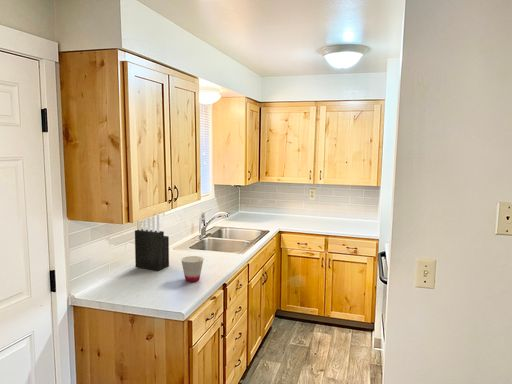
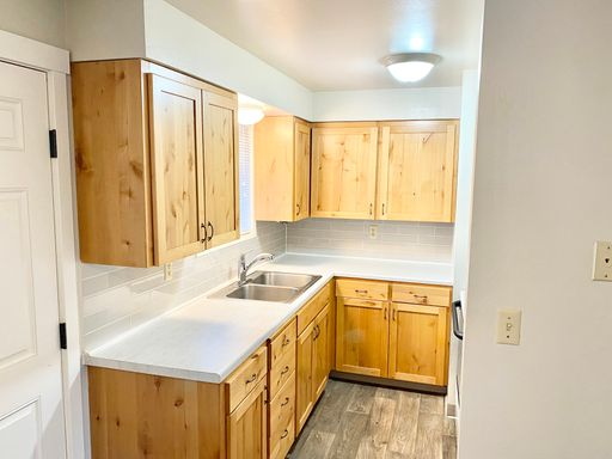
- knife block (153, 239)
- cup (192, 269)
